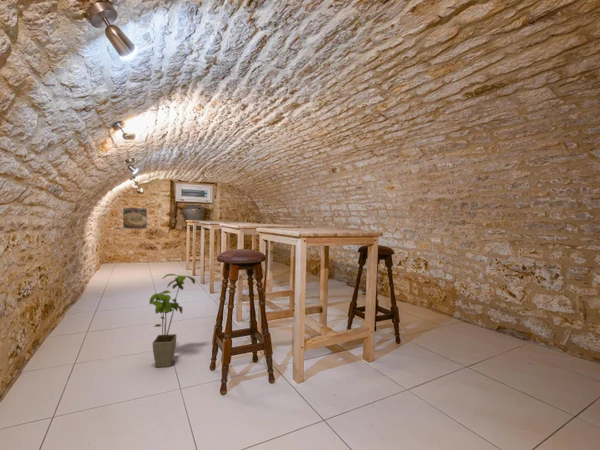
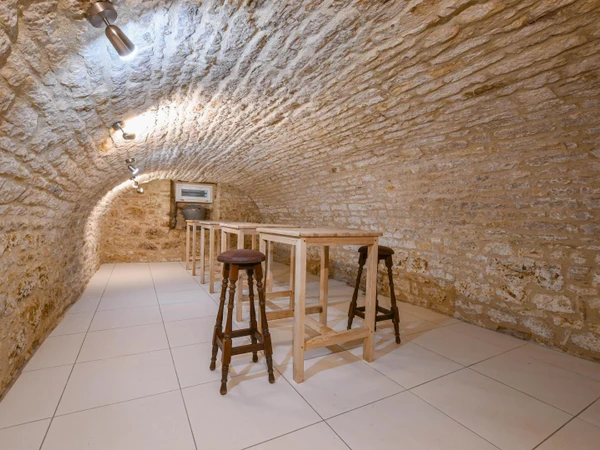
- house plant (171, 317)
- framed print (135, 218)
